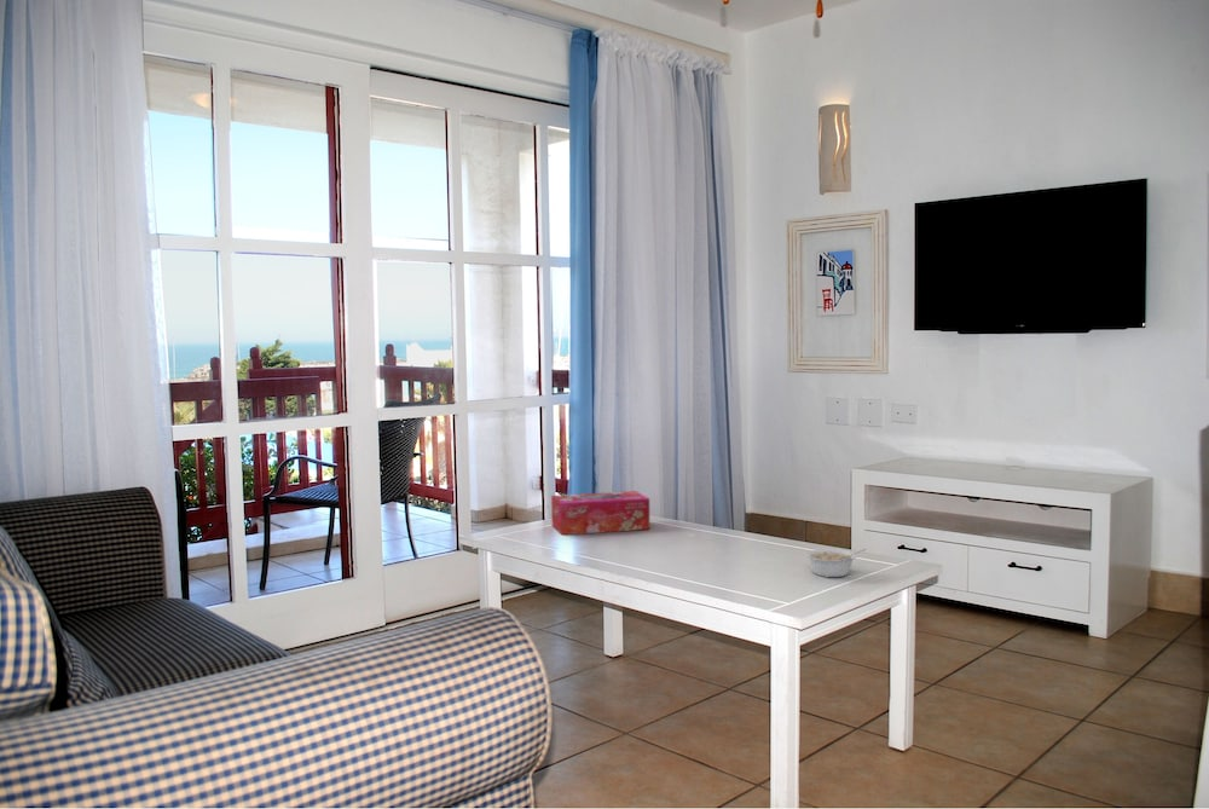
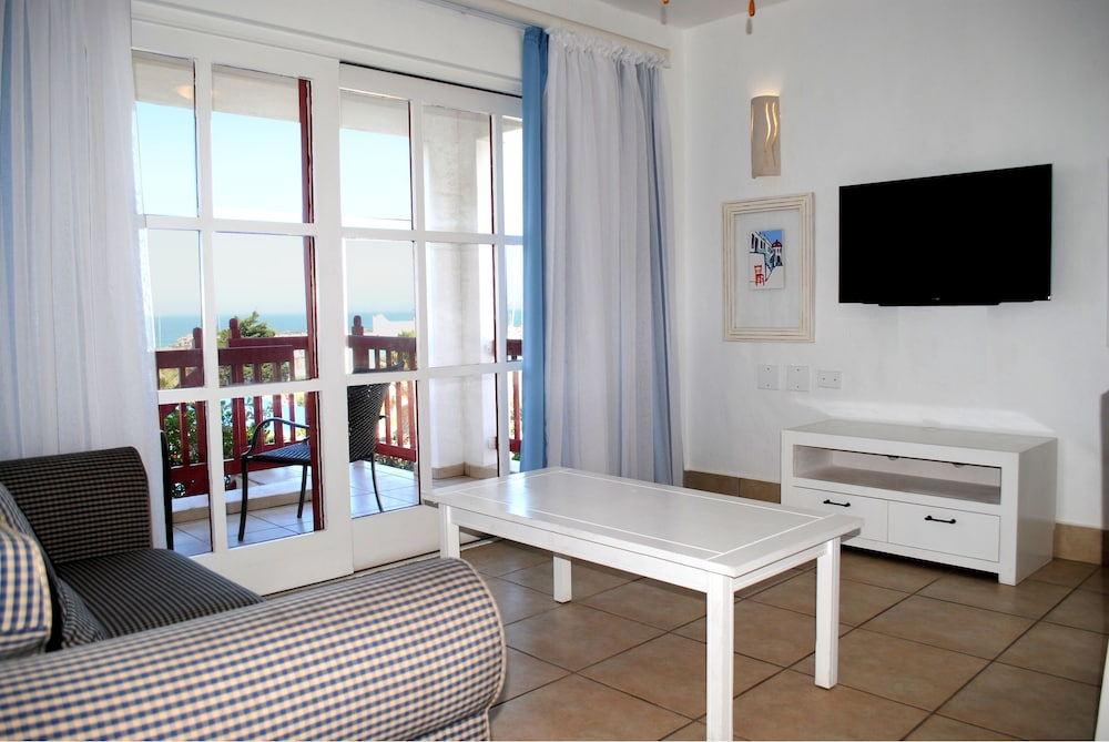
- legume (832, 561)
- tissue box (600, 512)
